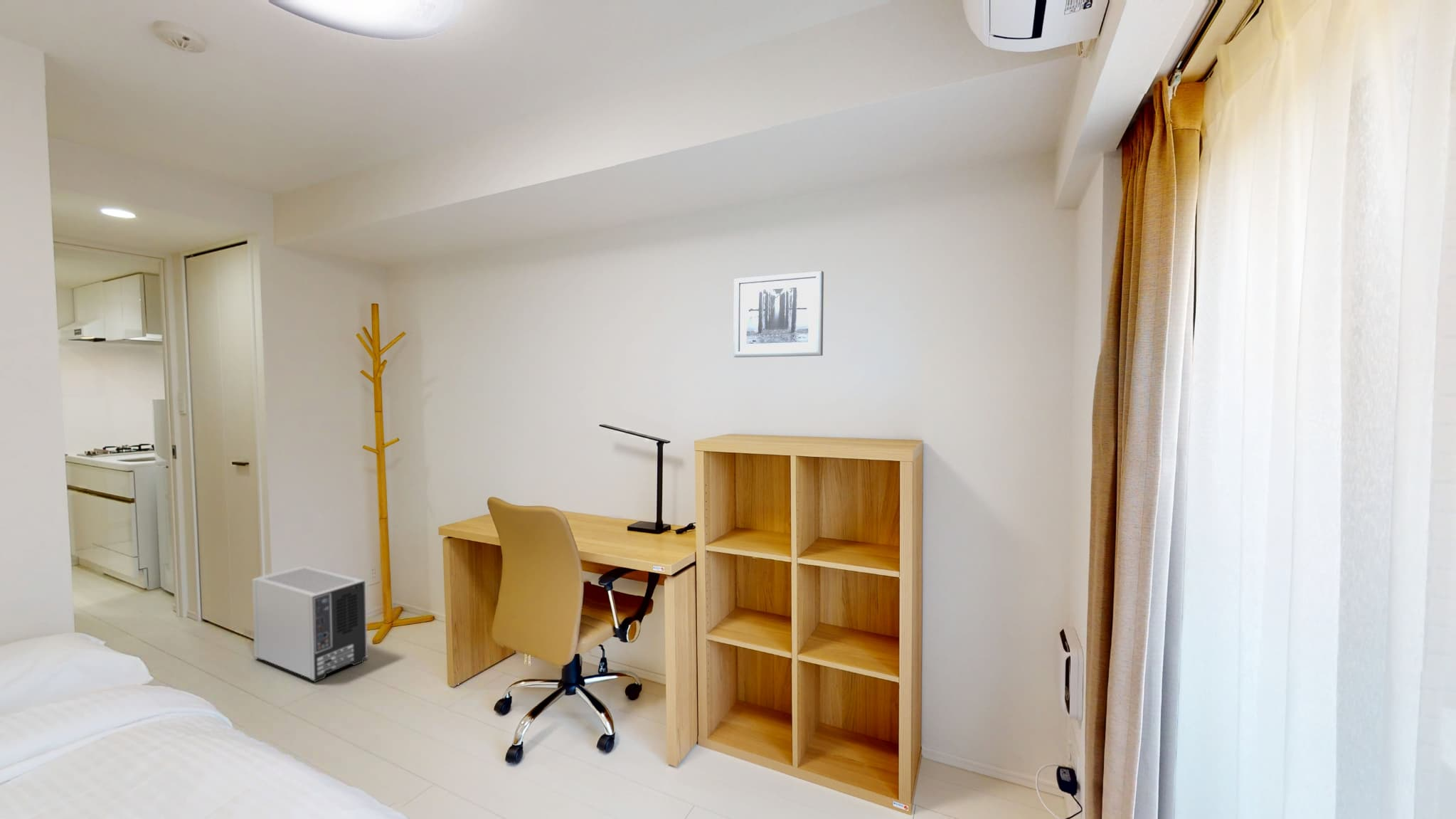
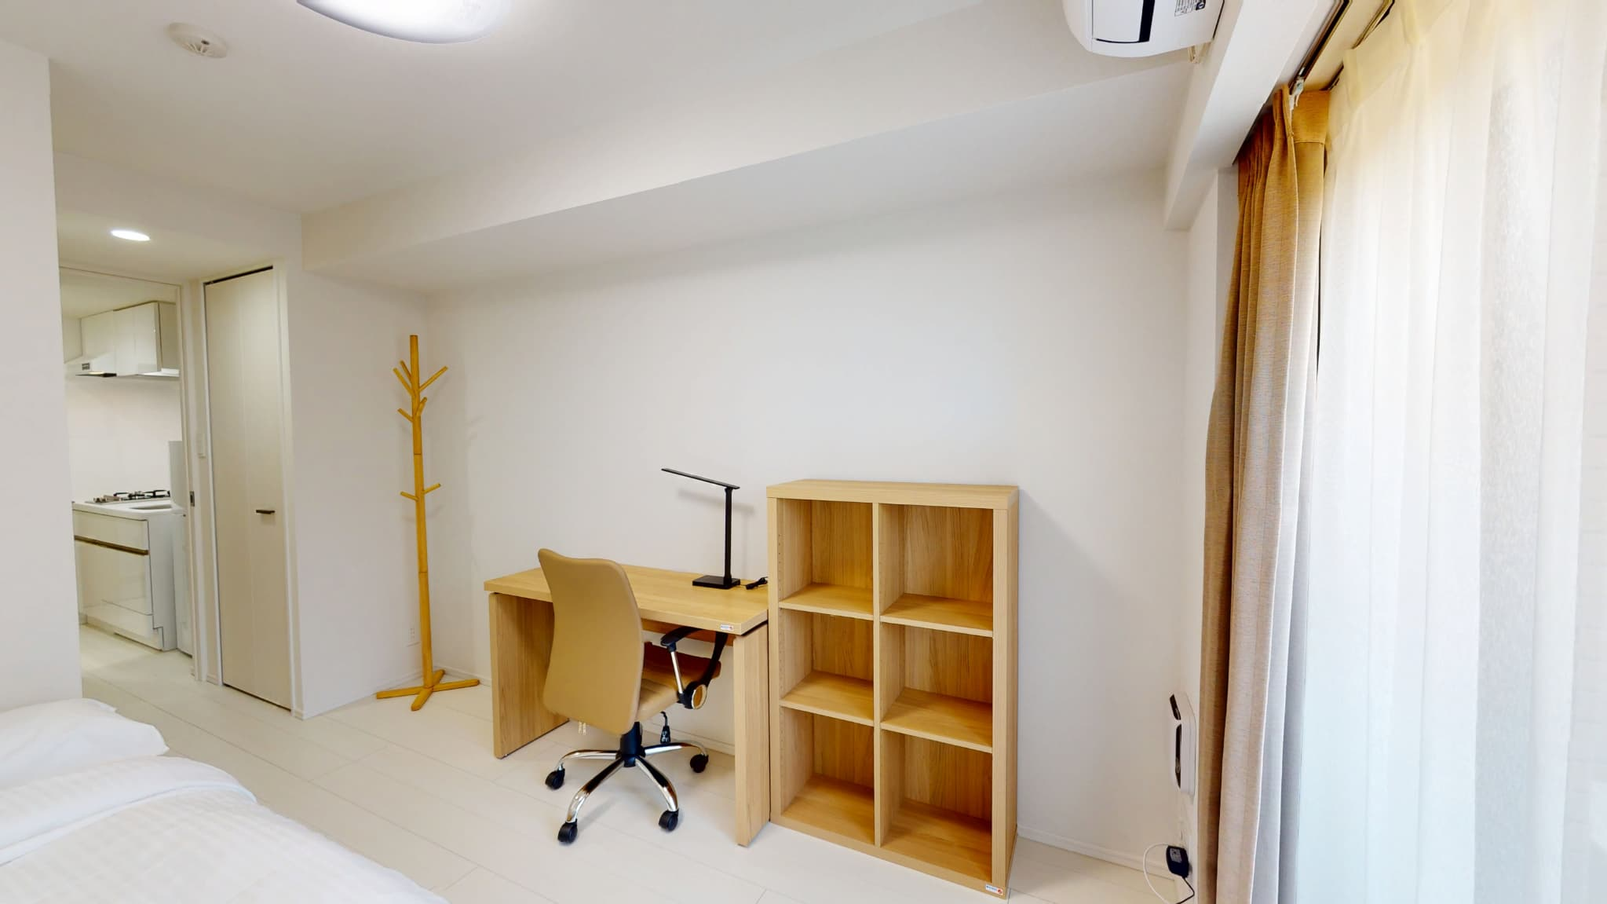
- wall art (777, 316)
- air purifier (309, 620)
